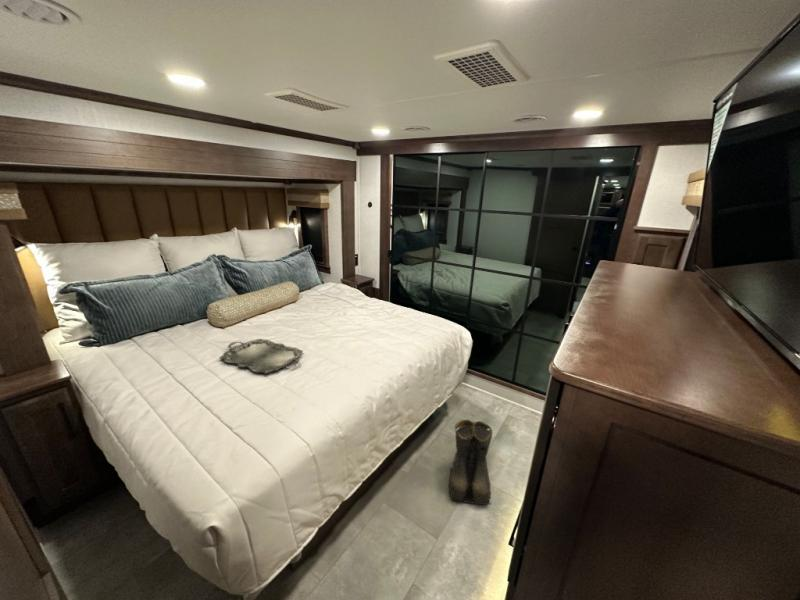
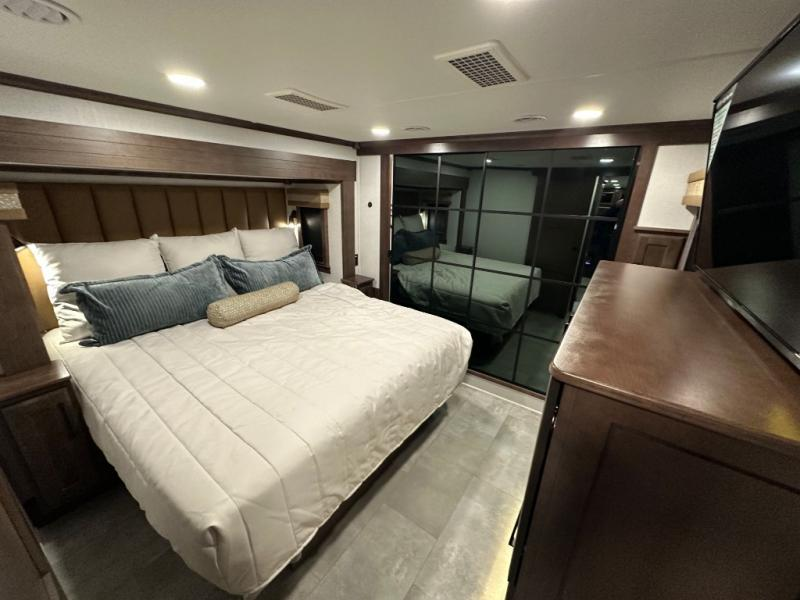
- boots (471, 459)
- serving tray (262, 354)
